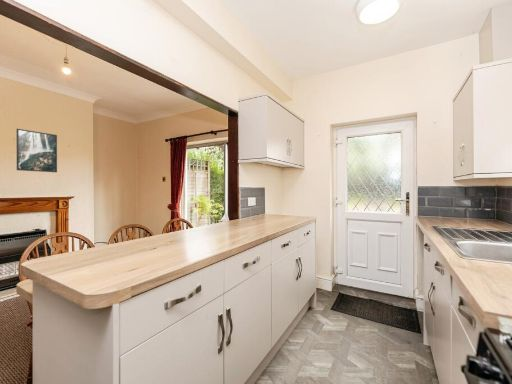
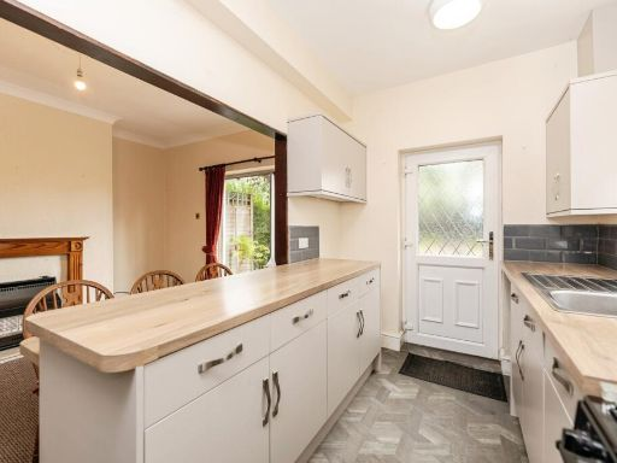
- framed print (37, 151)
